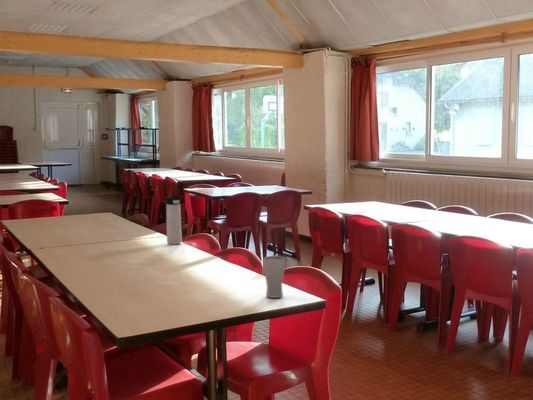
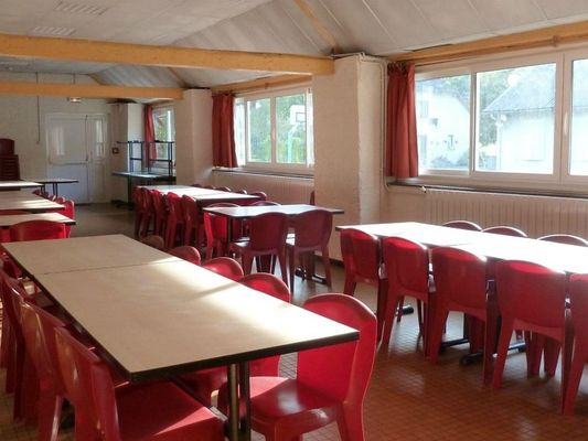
- thermos bottle (174, 219)
- drinking glass (274, 277)
